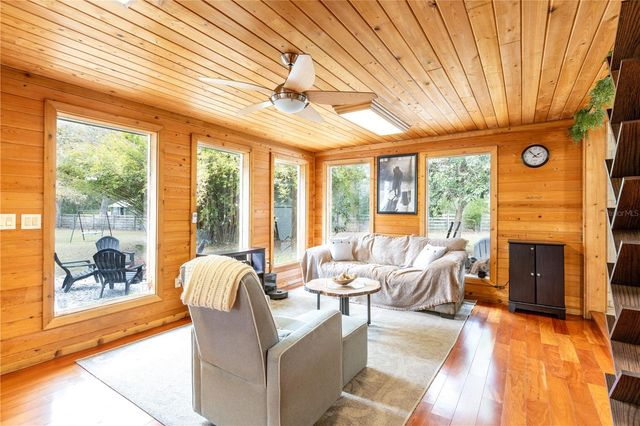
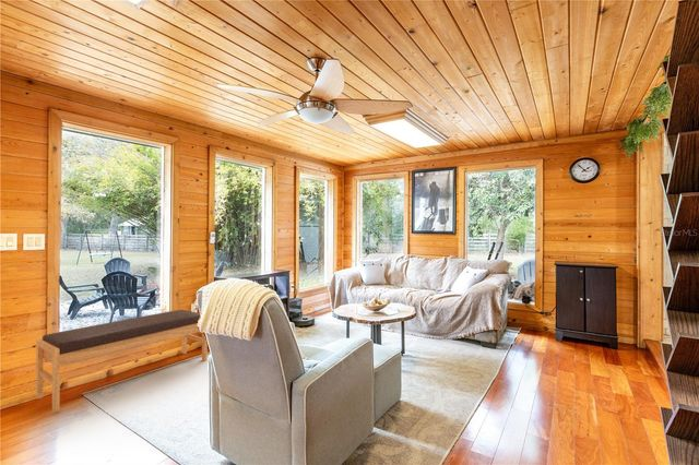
+ bench (131, 348)
